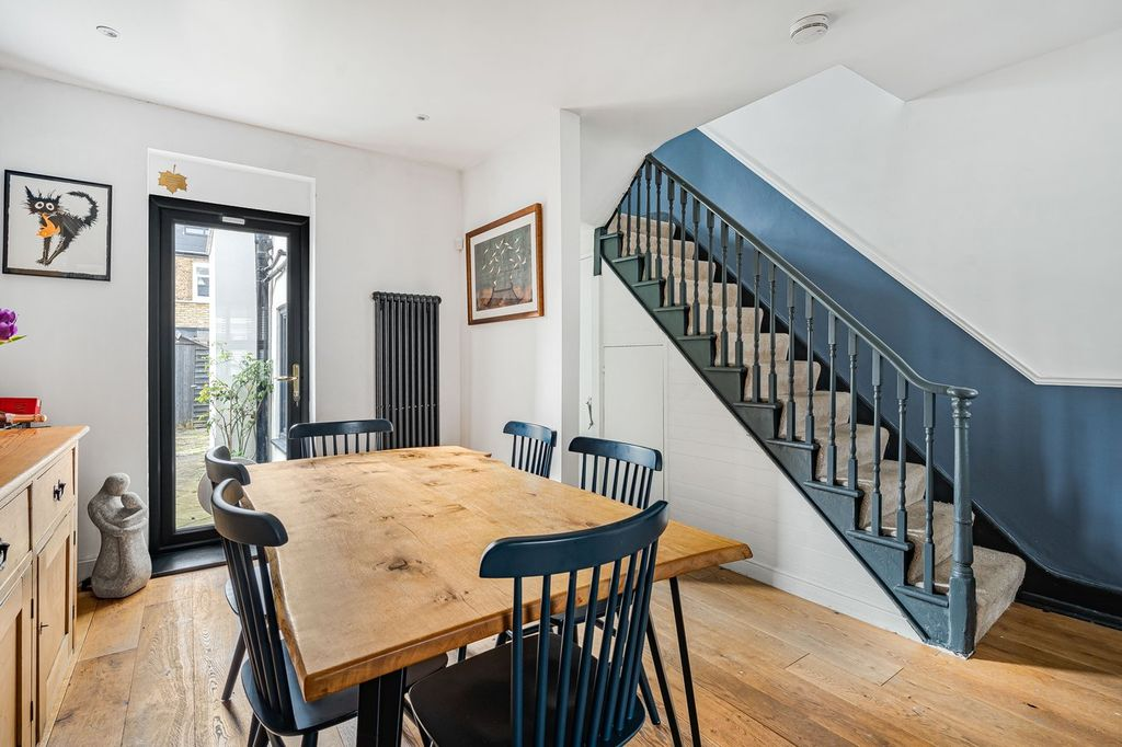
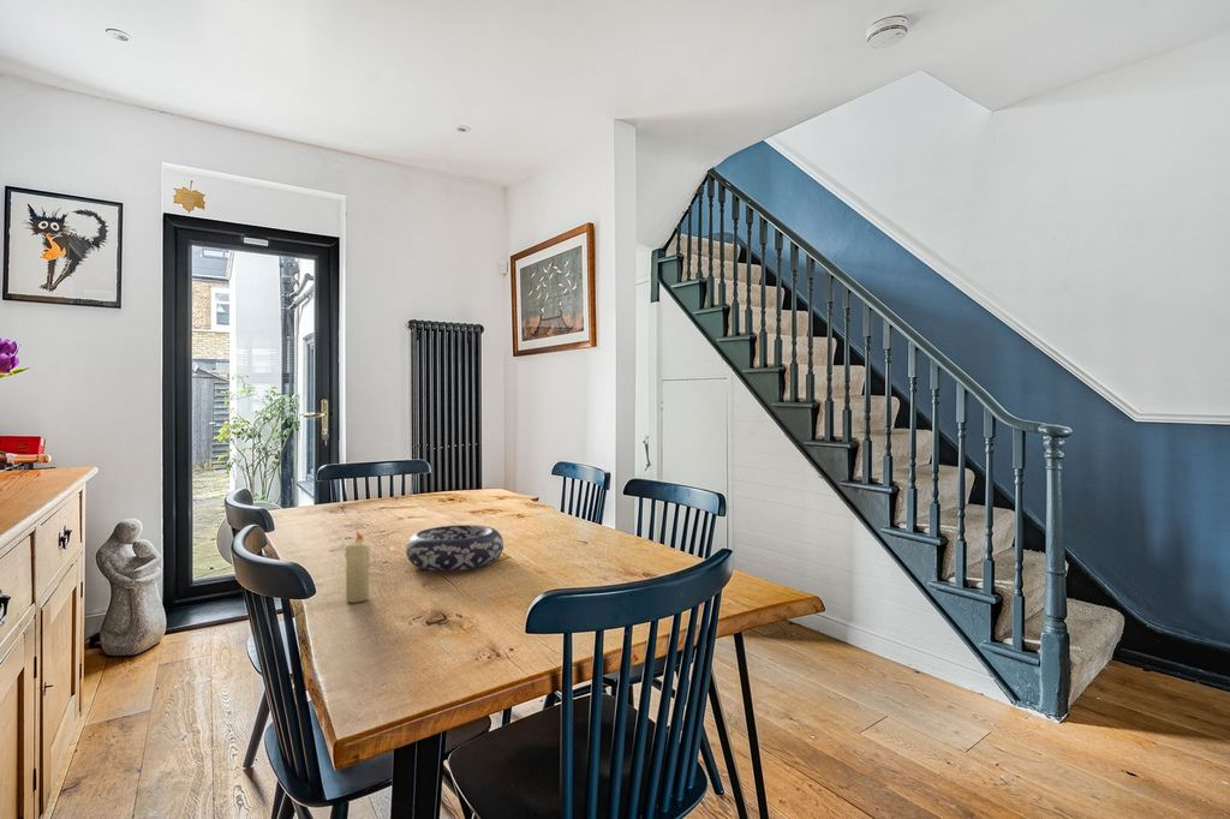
+ decorative bowl (455, 546)
+ candle (357, 564)
